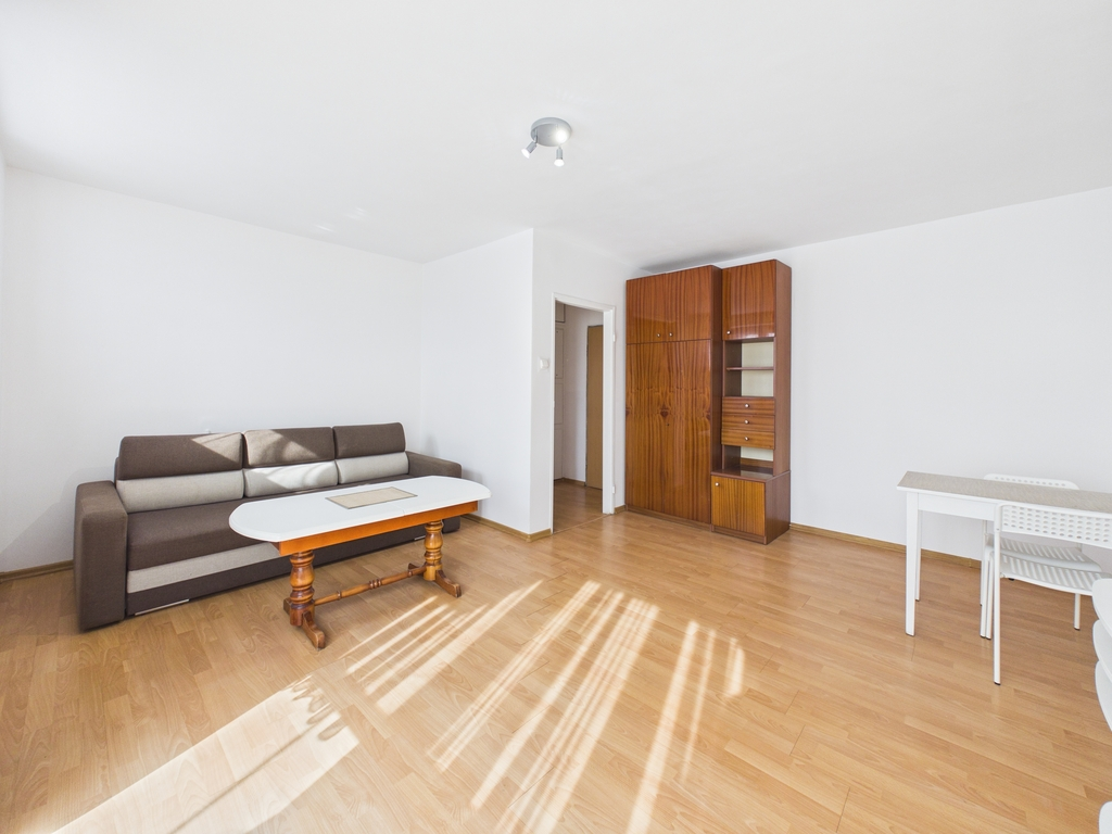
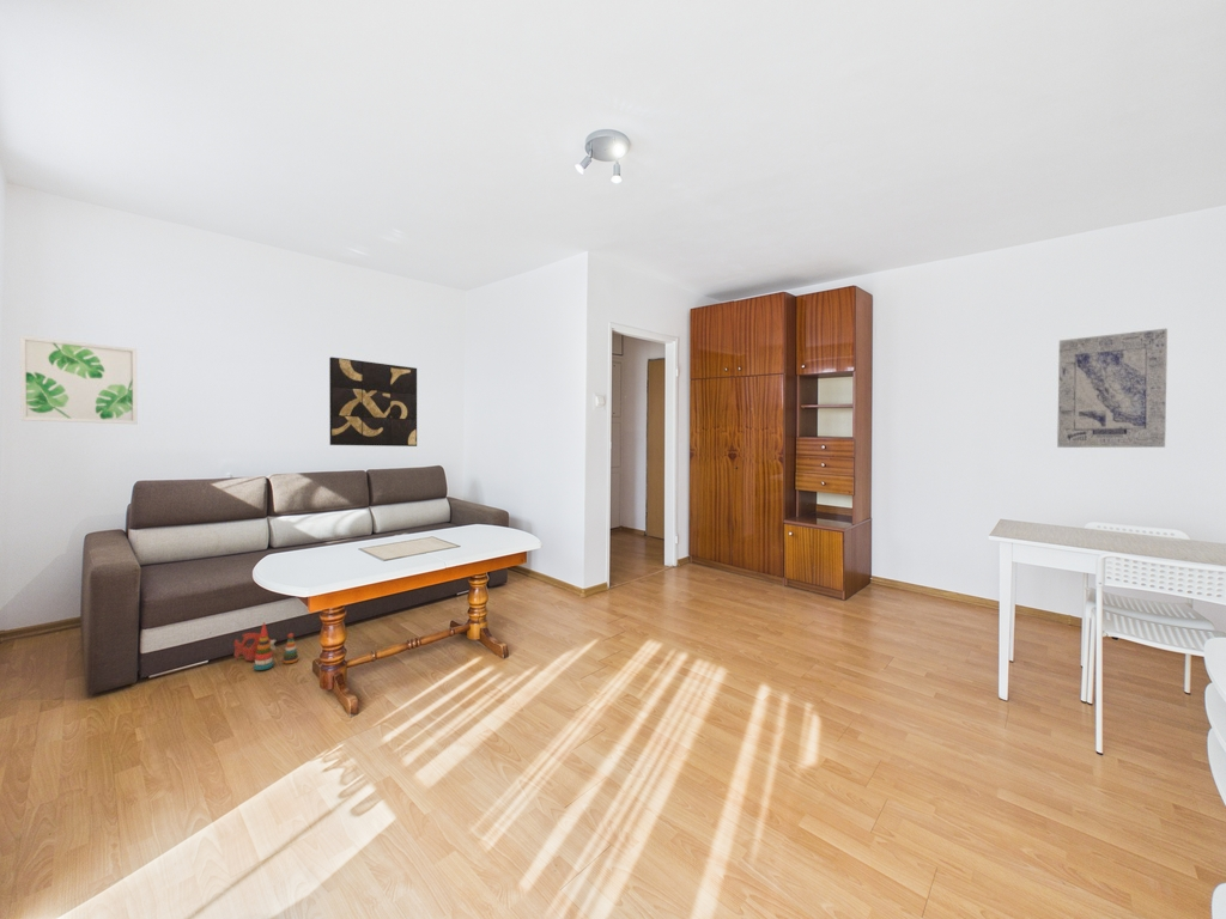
+ wall art (375, 404)
+ wall art (81, 382)
+ stacking toy (267, 638)
+ wall art (1109, 391)
